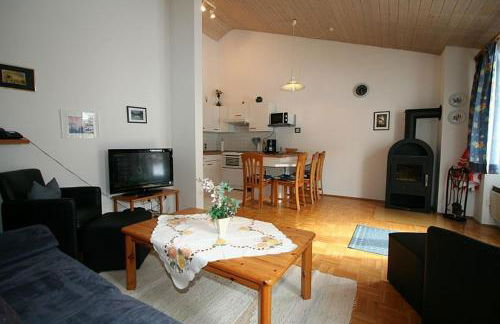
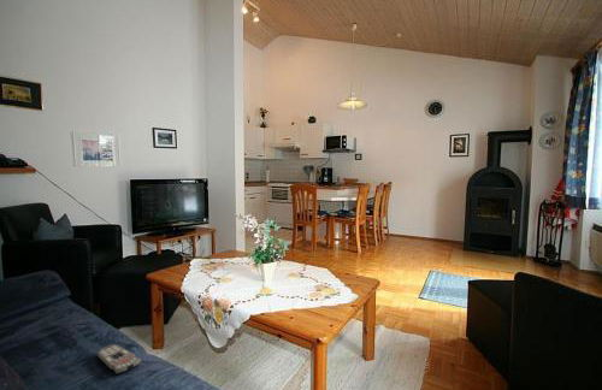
+ remote control (117, 358)
